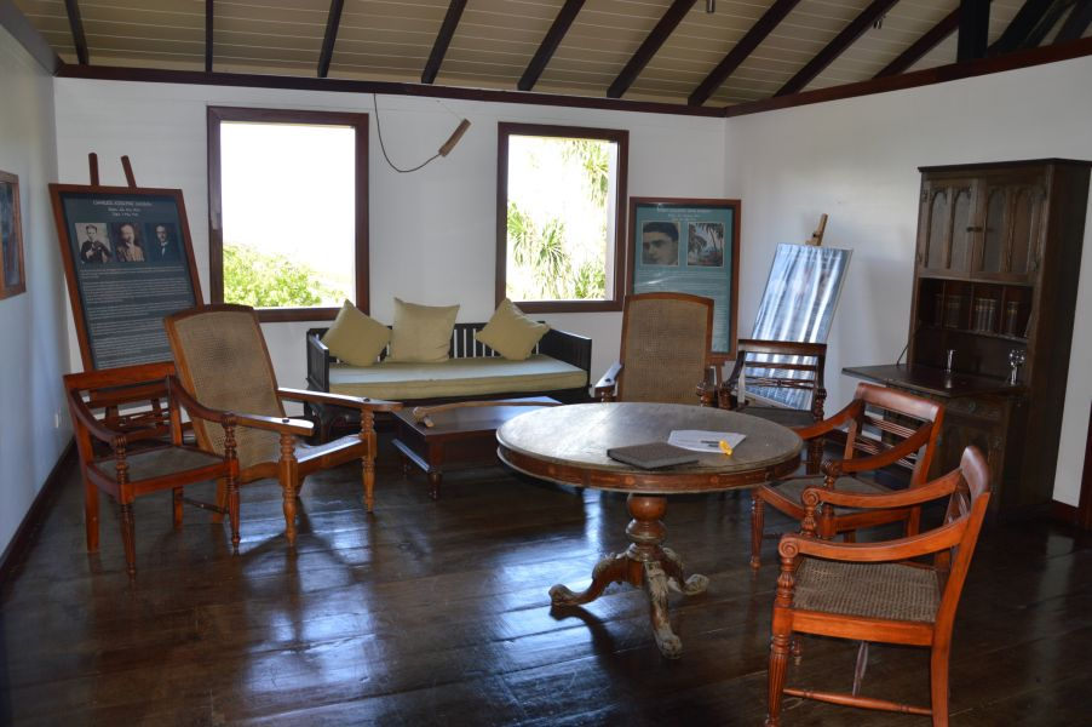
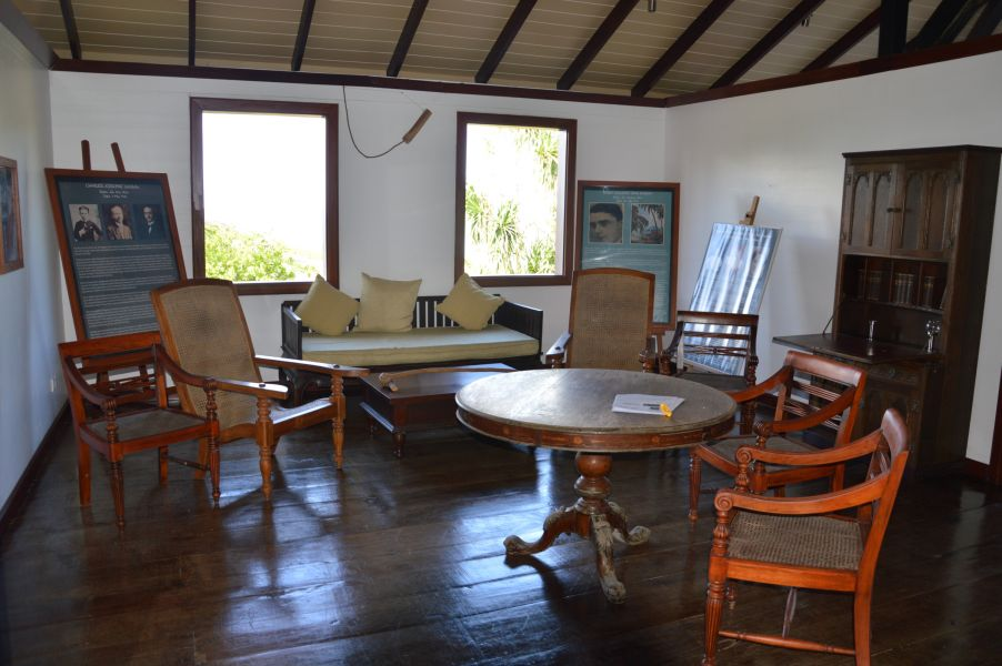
- notebook (653, 454)
